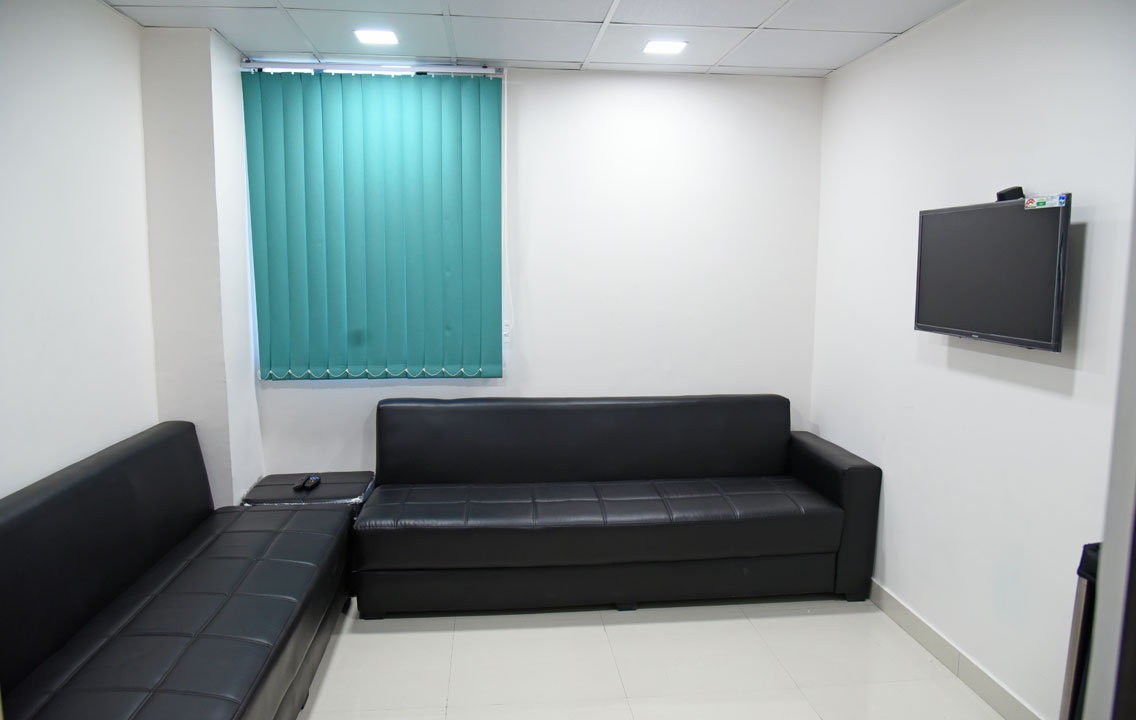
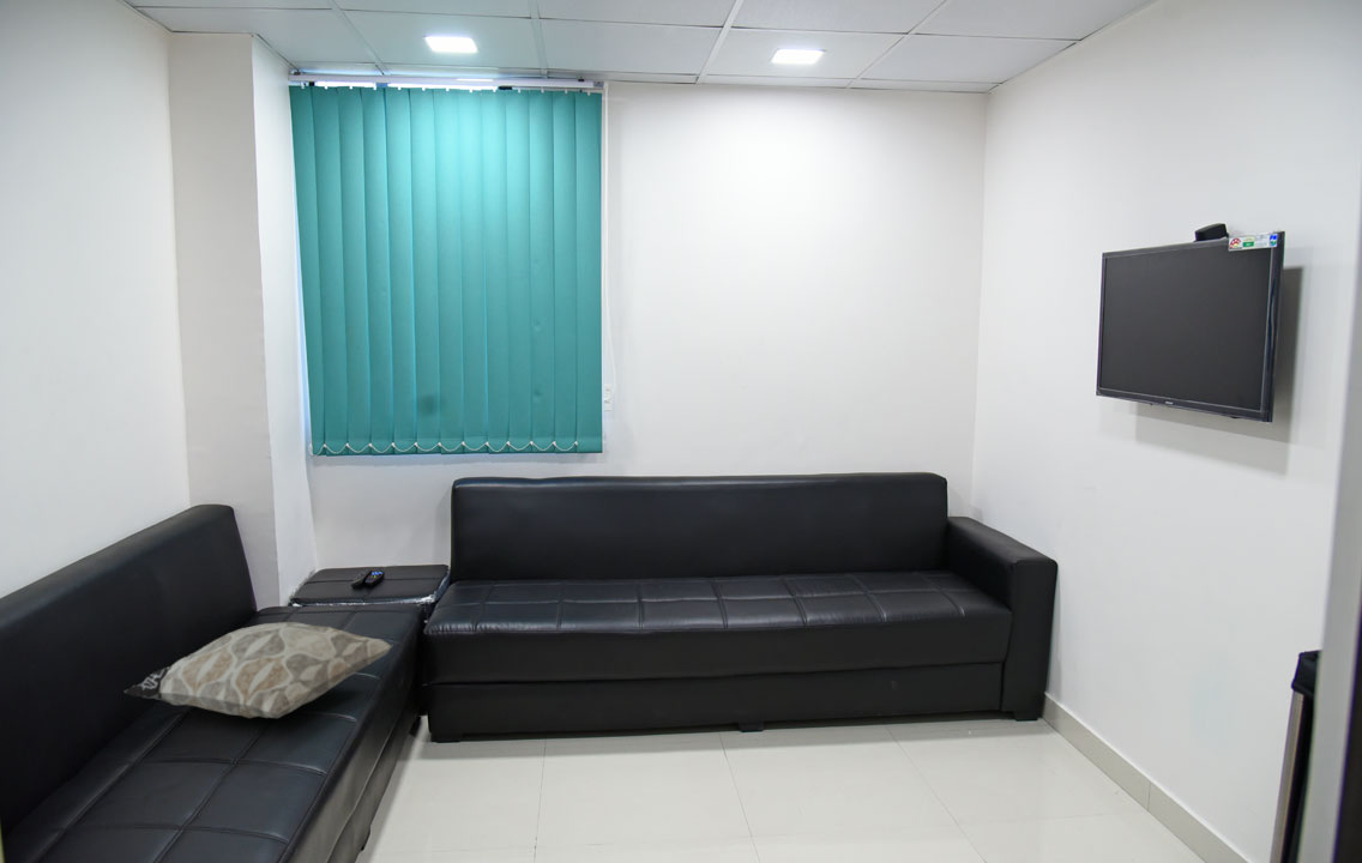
+ decorative pillow (267, 666)
